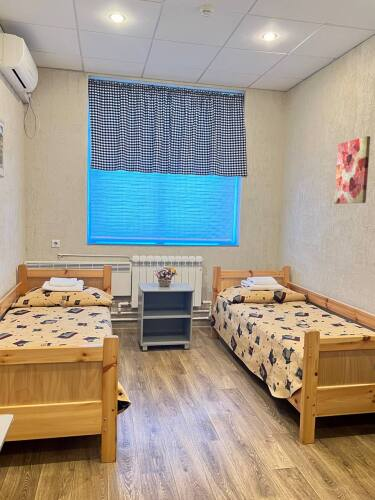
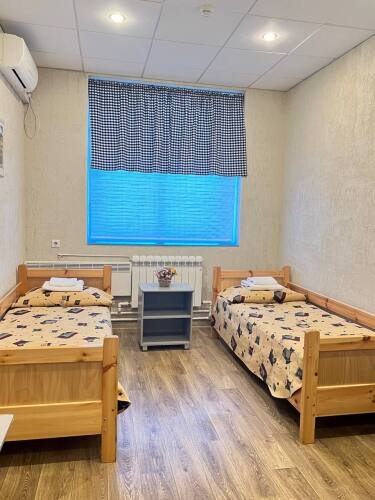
- wall art (351, 172)
